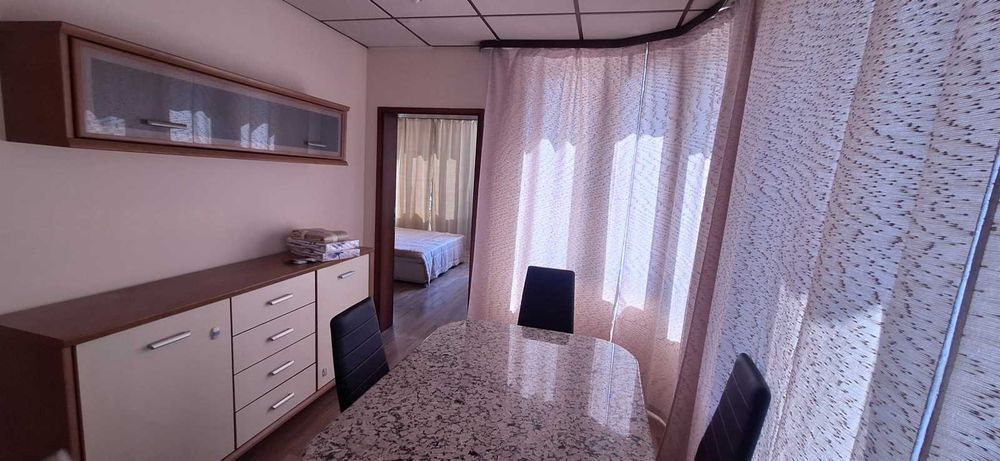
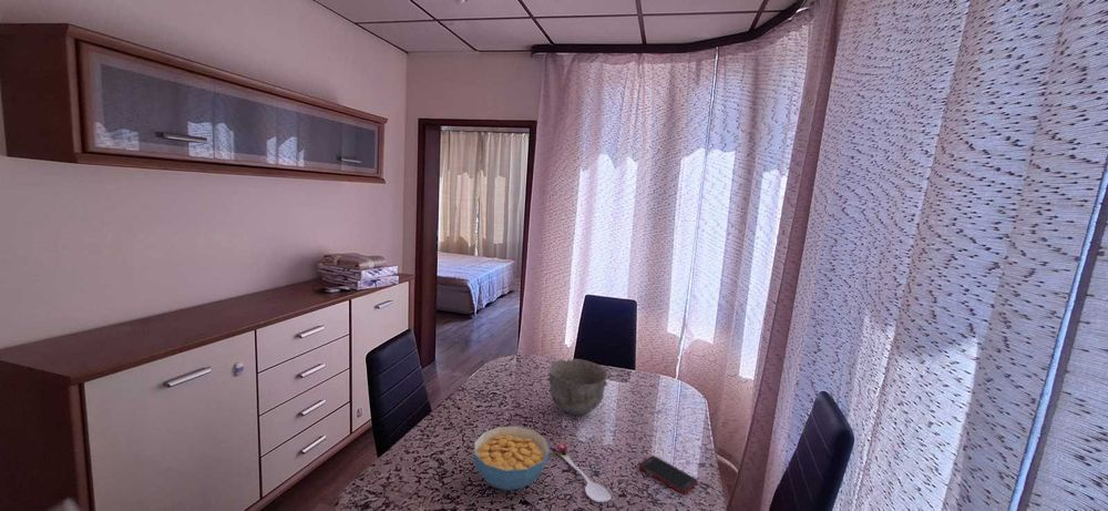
+ bowl (576, 389)
+ spoon (579, 471)
+ cell phone (667, 473)
+ cereal bowl (510, 463)
